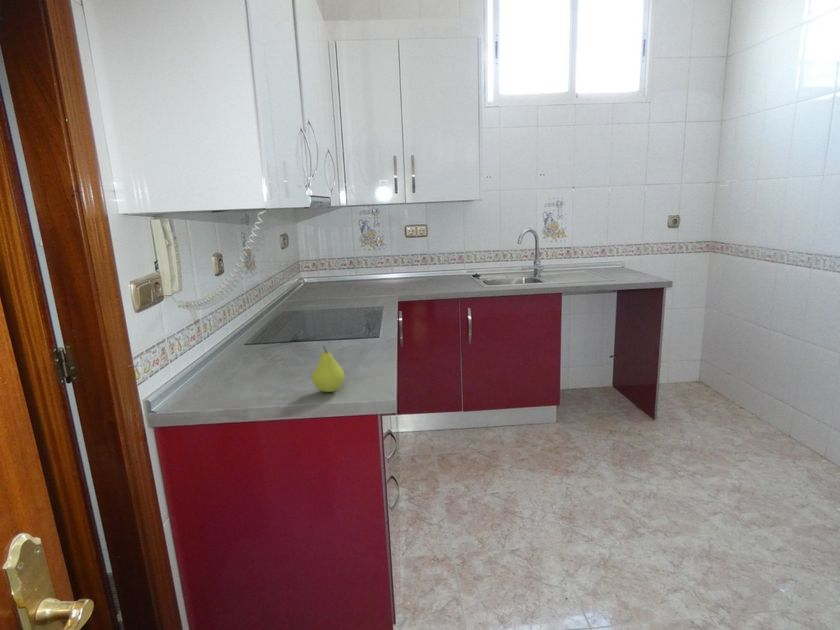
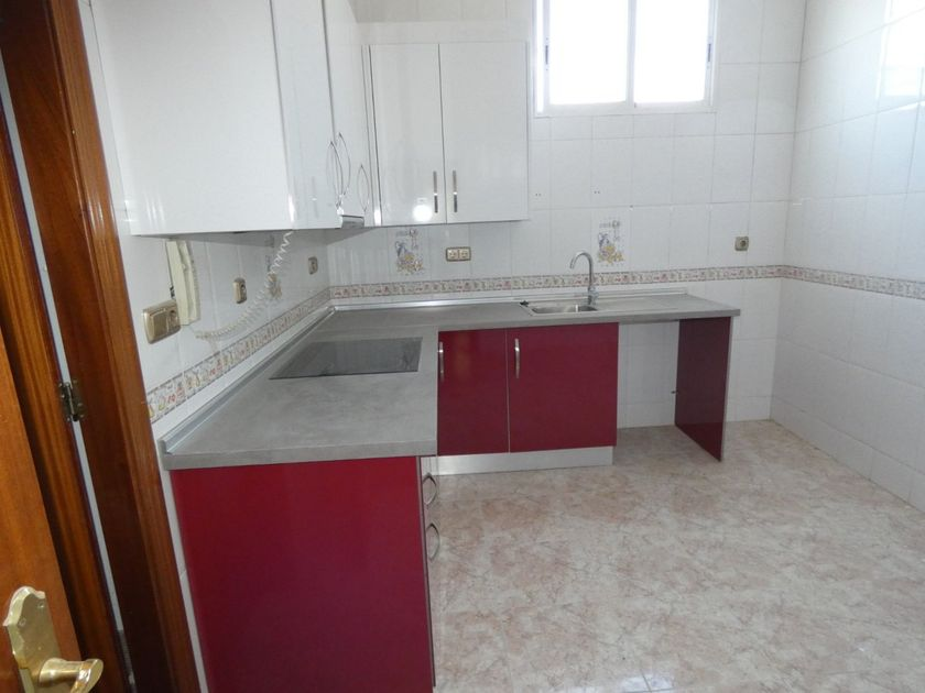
- fruit (327, 368)
